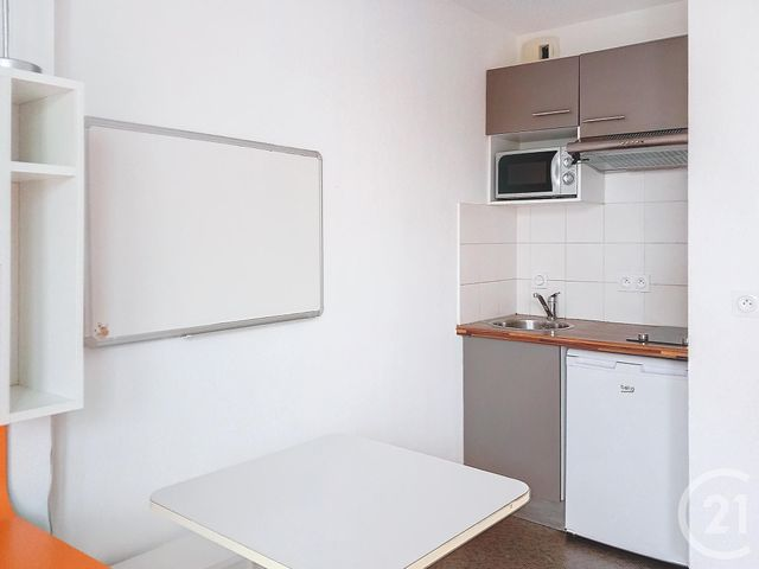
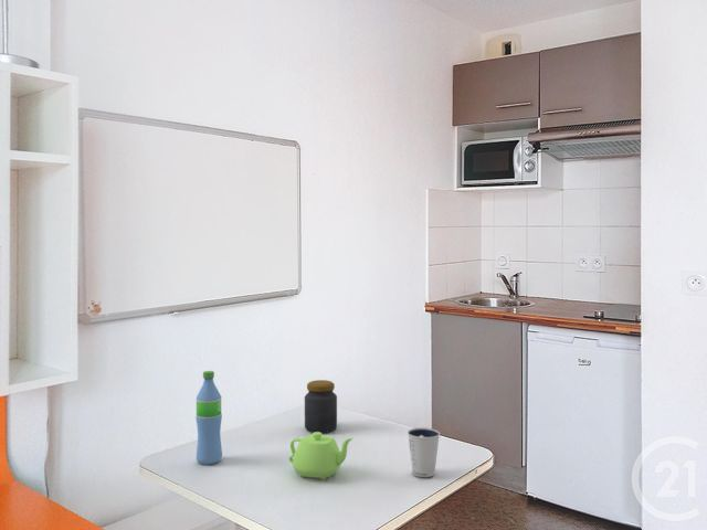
+ jar (320, 405)
+ teapot (320, 453)
+ dixie cup (423, 453)
+ water bottle (209, 416)
